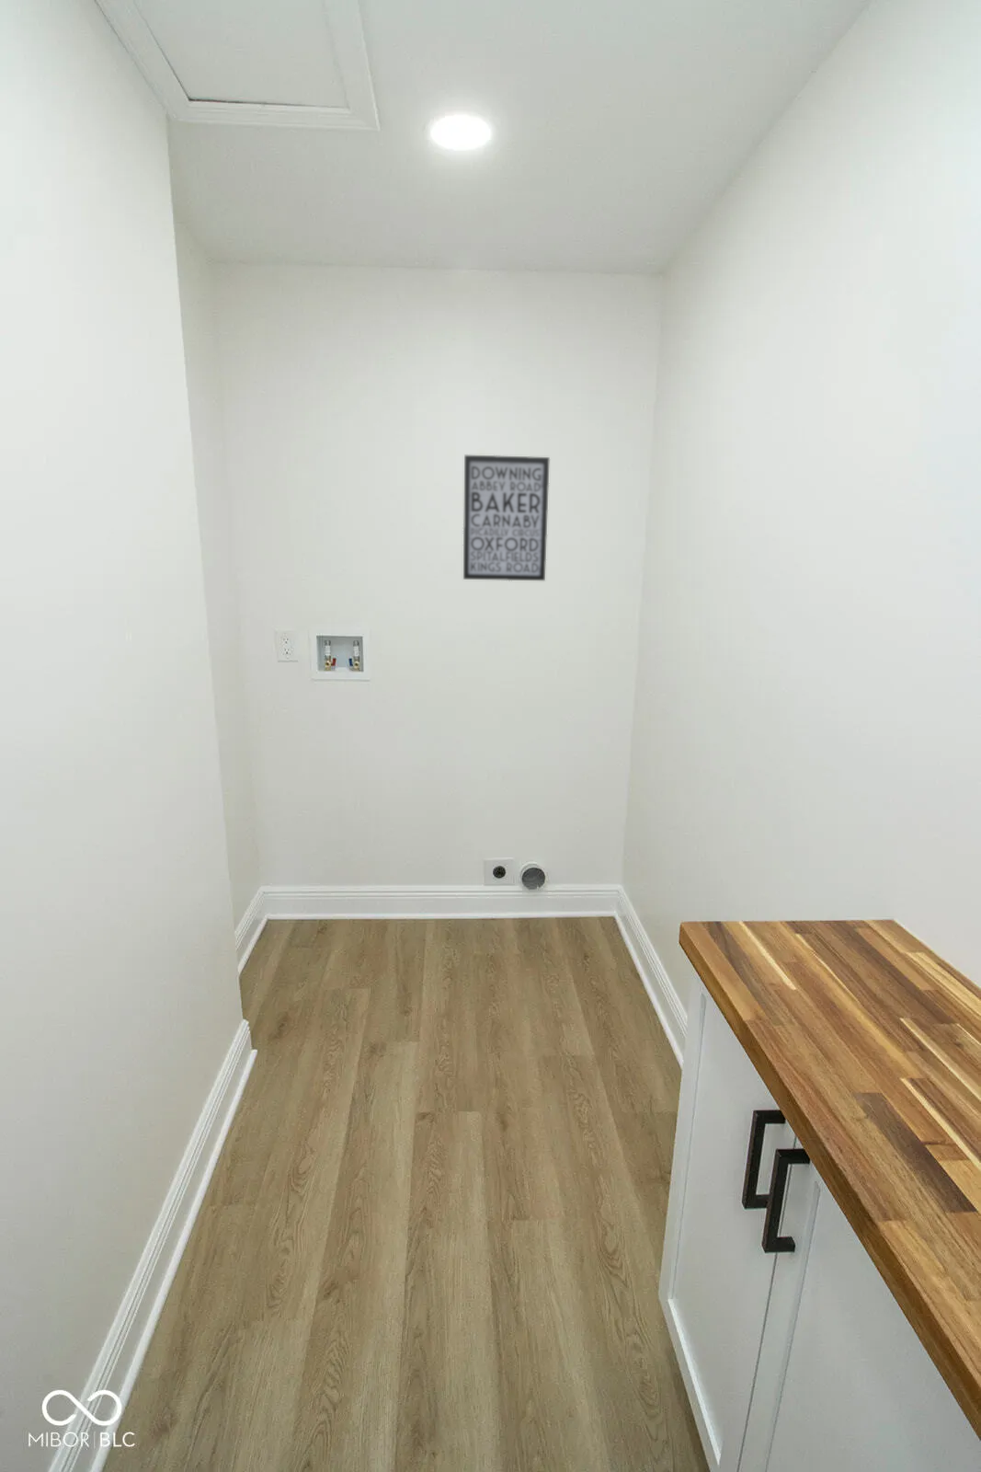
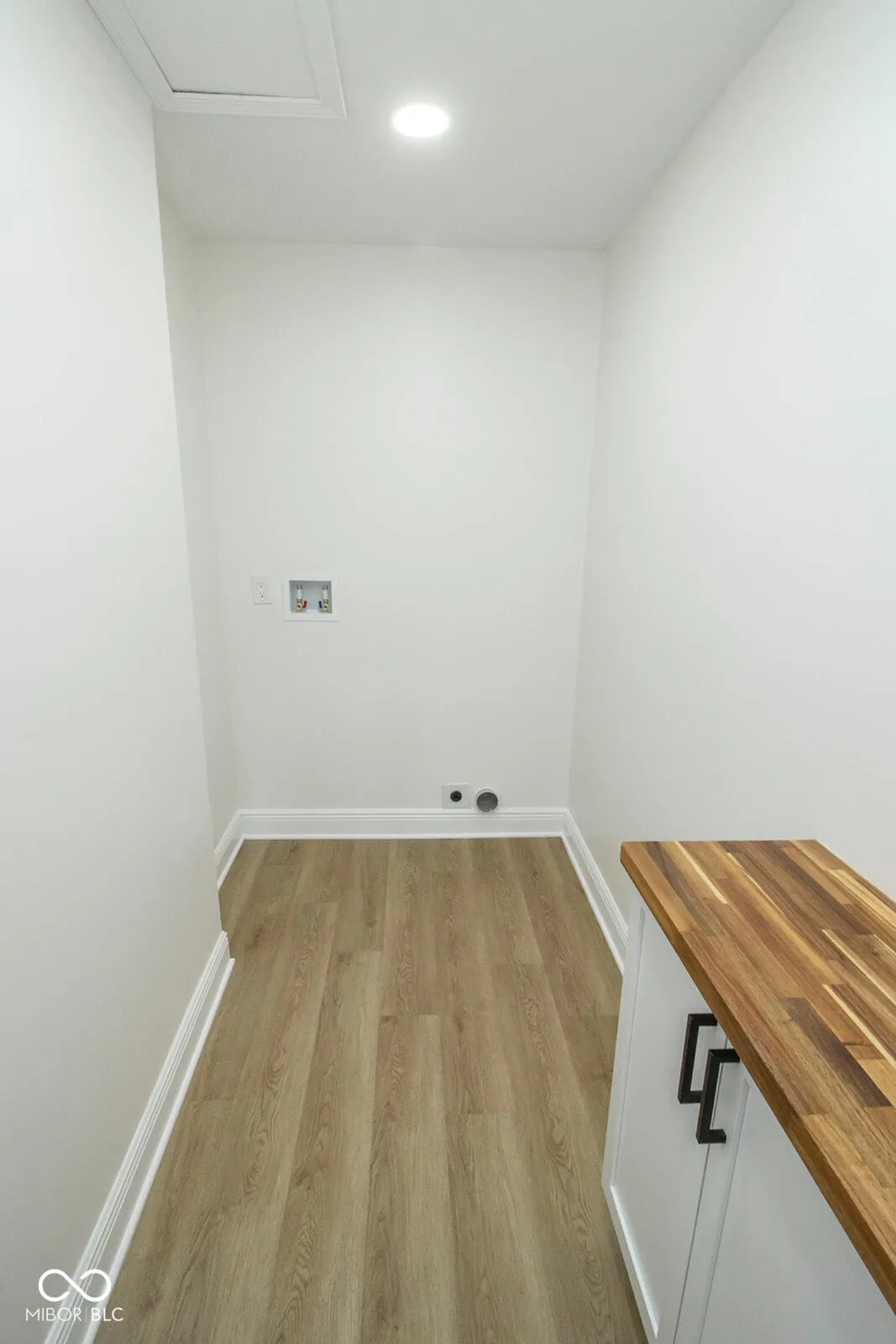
- wall art (505, 519)
